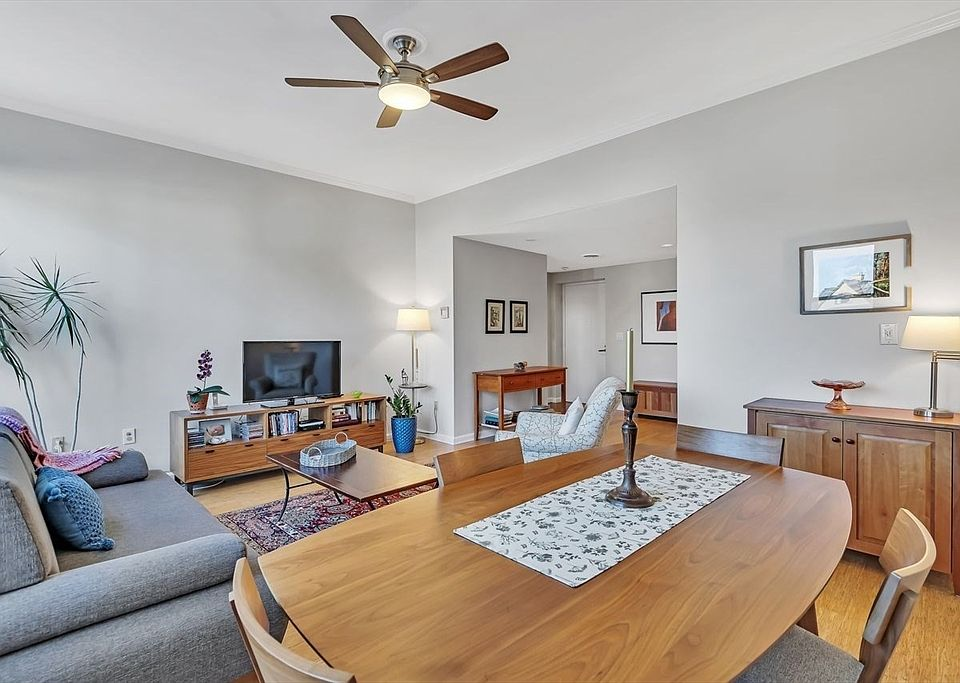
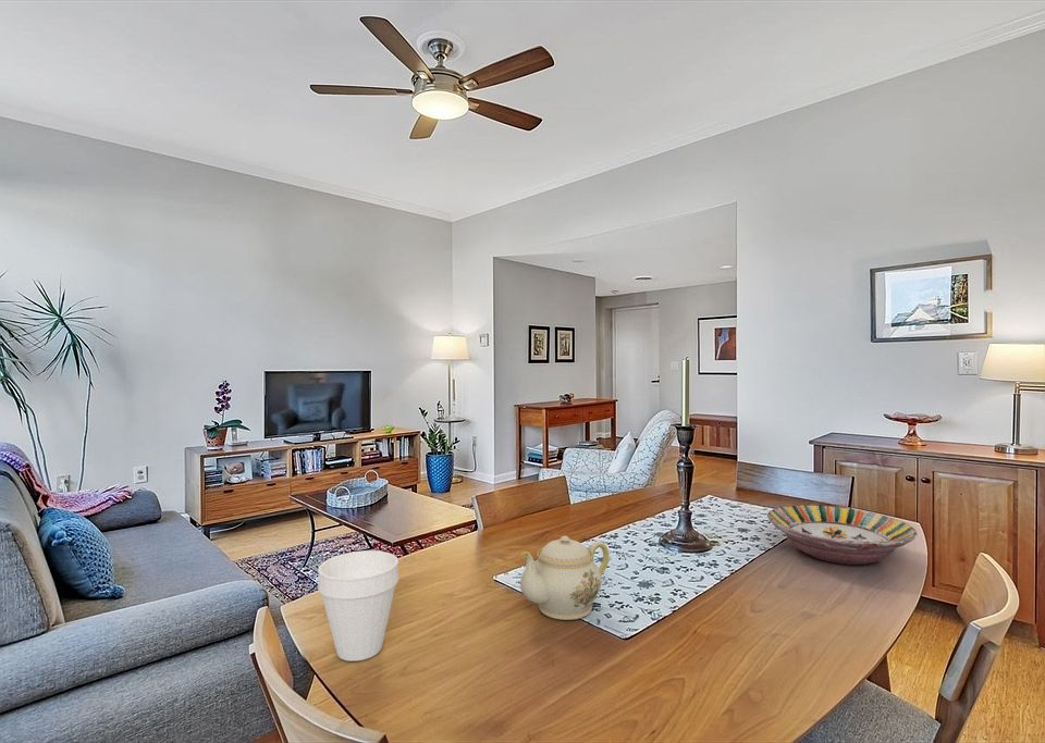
+ cup (359, 606)
+ serving bowl (837, 537)
+ teapot (567, 571)
